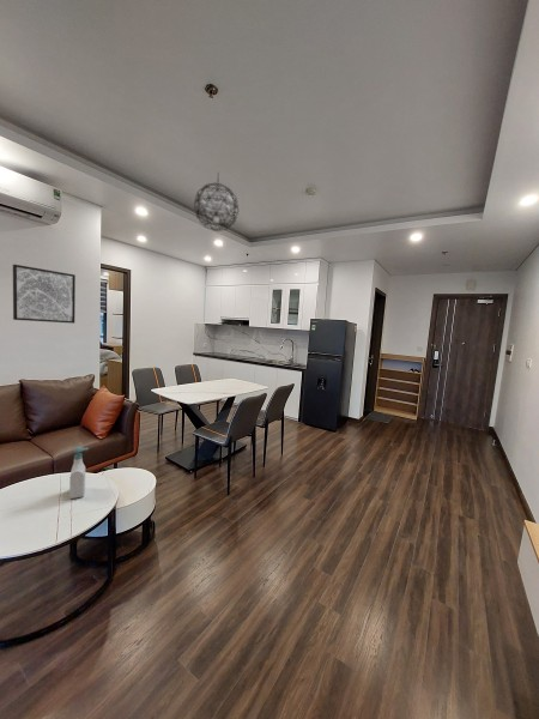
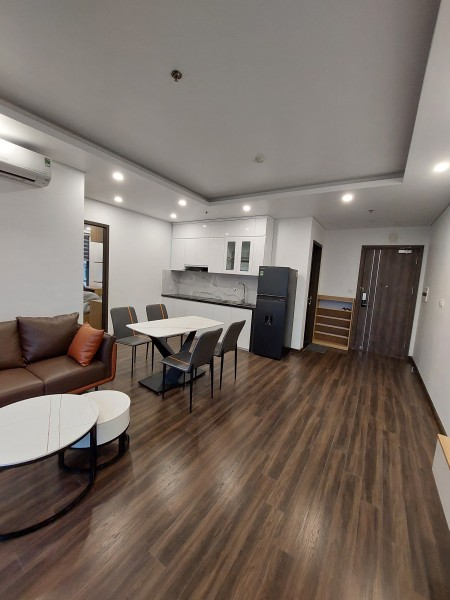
- soap bottle (79, 470)
- wall art (46, 296)
- pendant light (217, 201)
